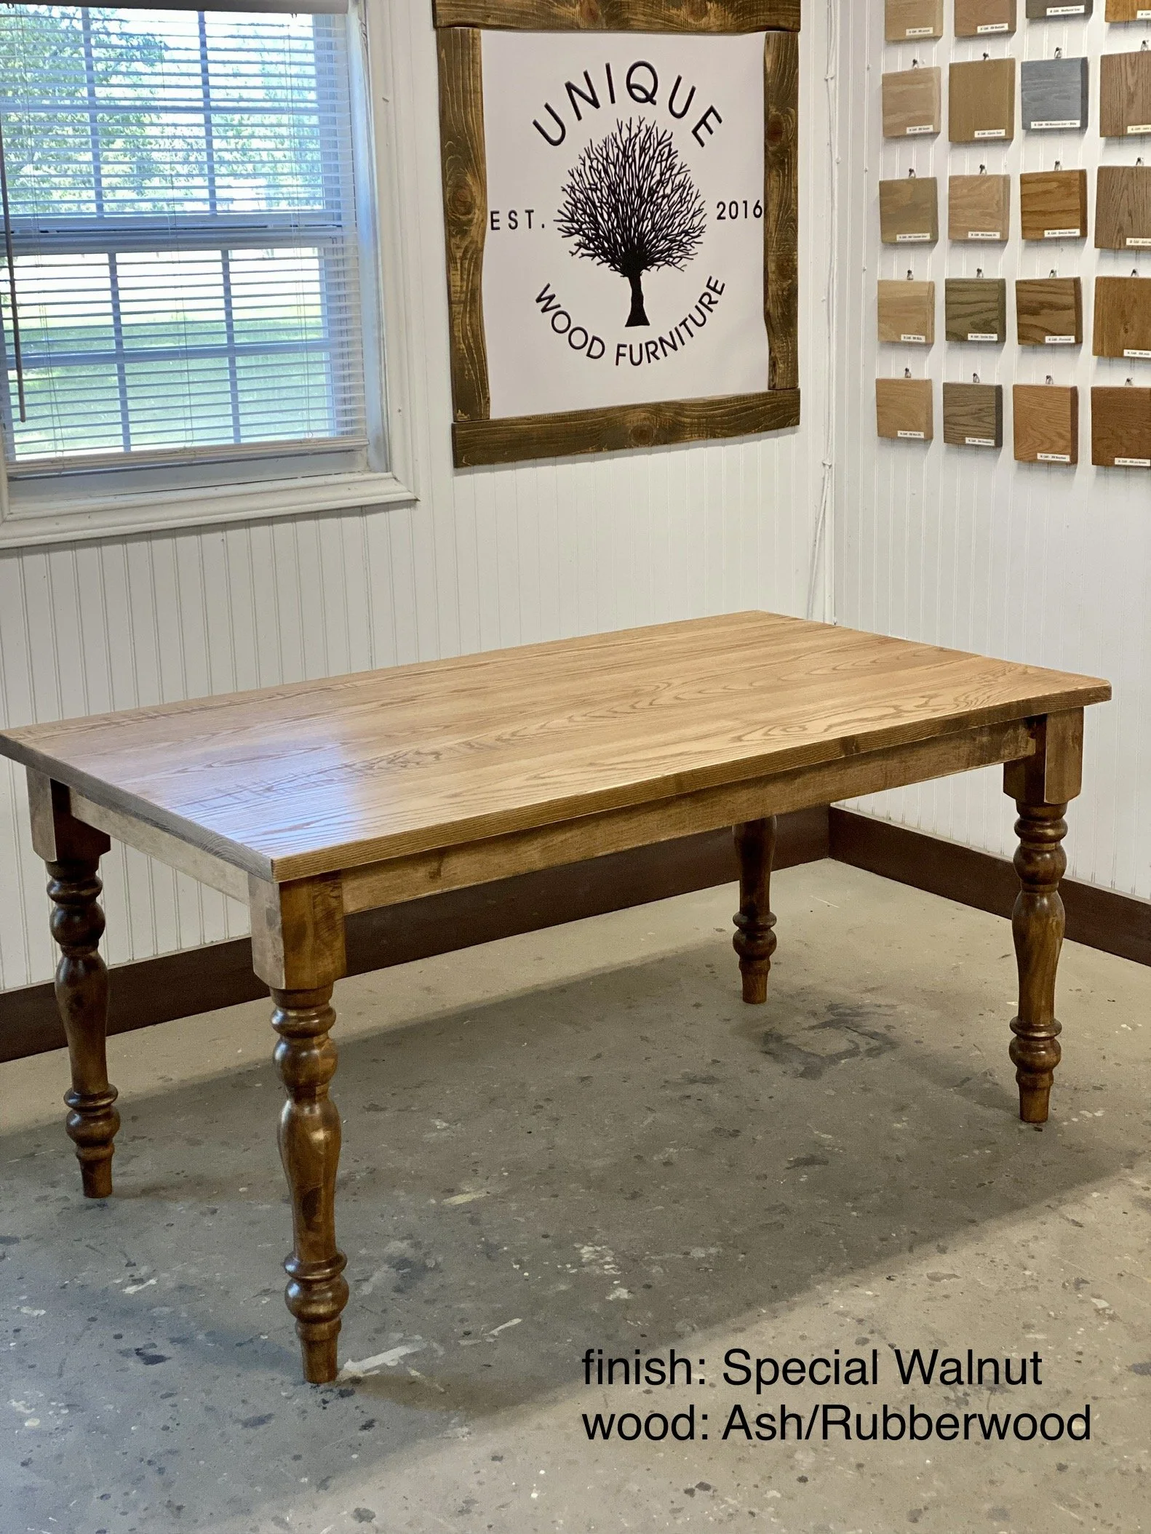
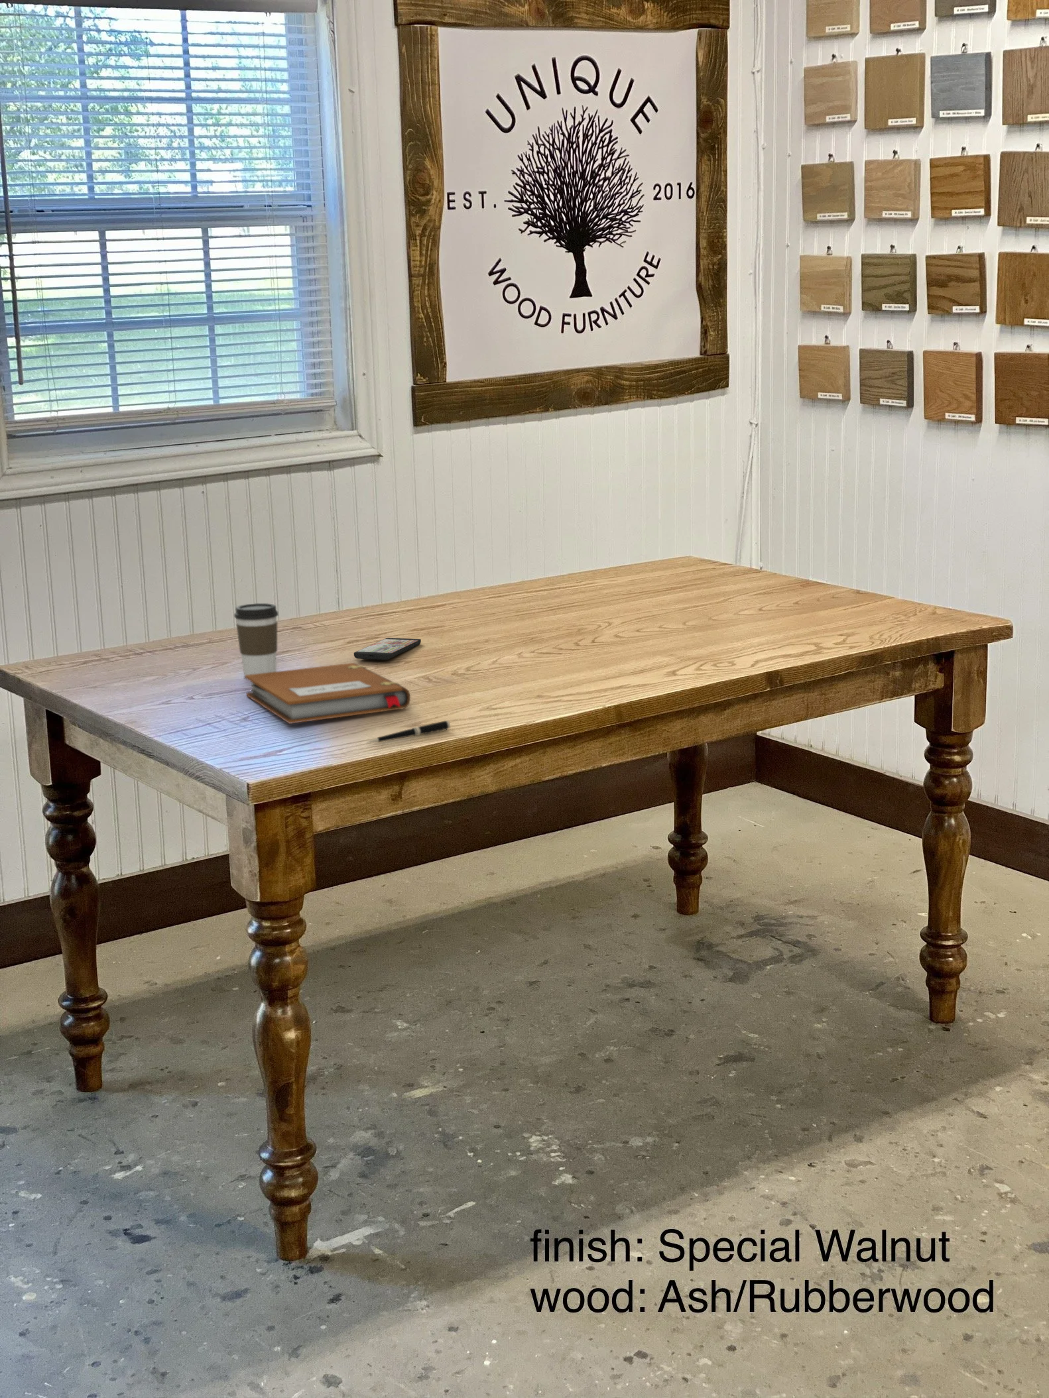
+ notebook (327, 692)
+ pen (408, 731)
+ coffee cup (258, 640)
+ smartphone (388, 648)
